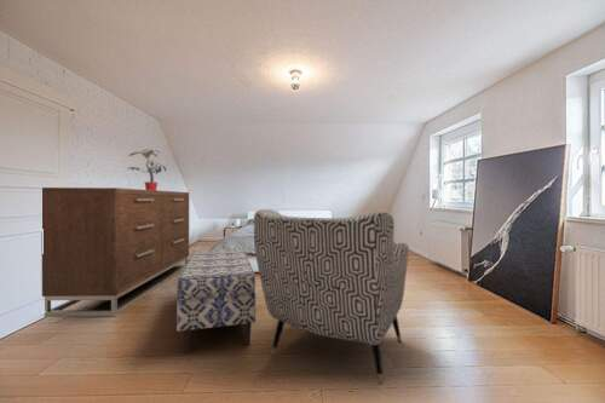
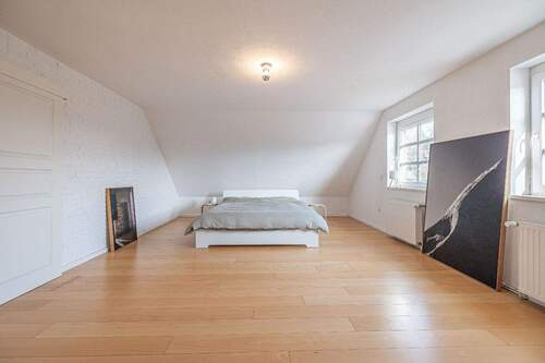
- potted plant (148, 169)
- dresser (136, 238)
- armchair (332, 281)
- bench (218, 289)
